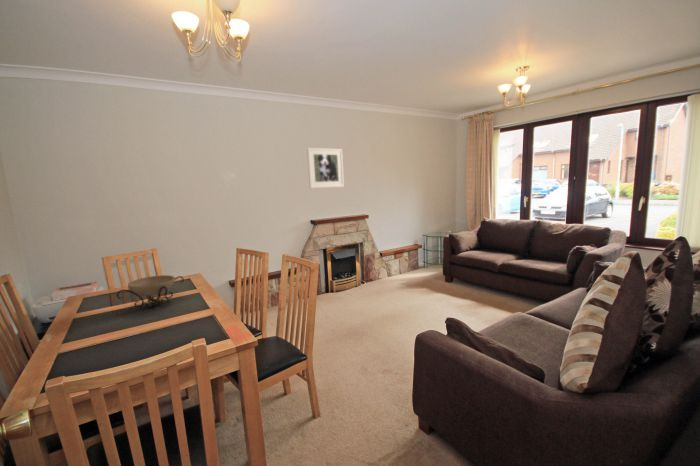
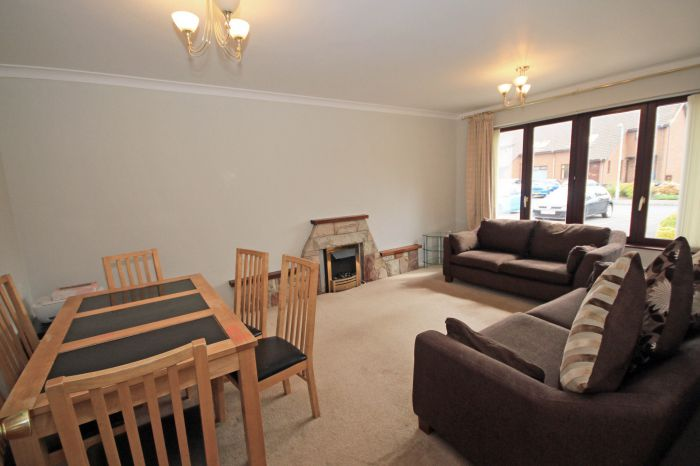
- decorative bowl (153, 293)
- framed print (326, 168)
